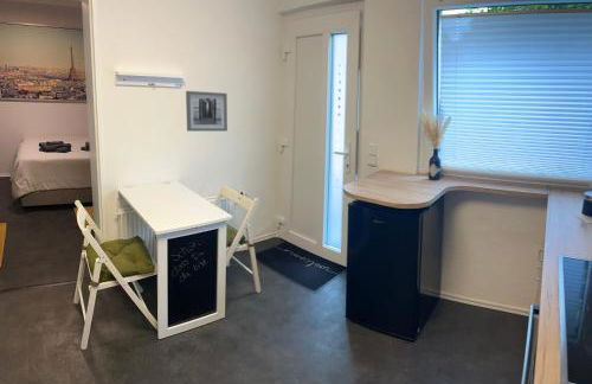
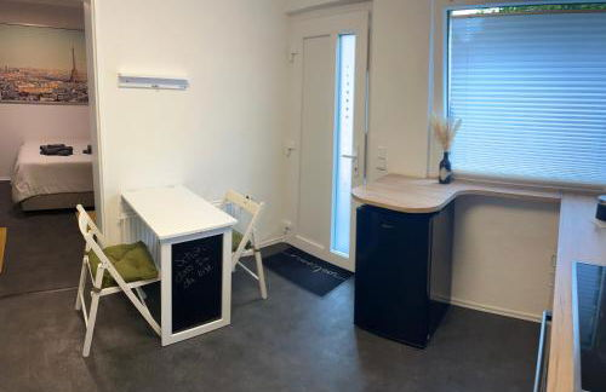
- wall art (207, 111)
